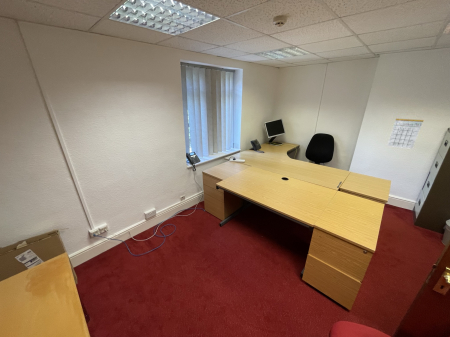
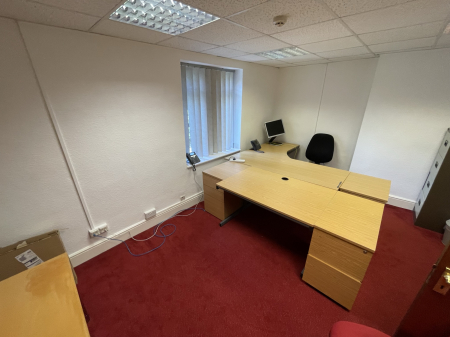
- calendar (405, 130)
